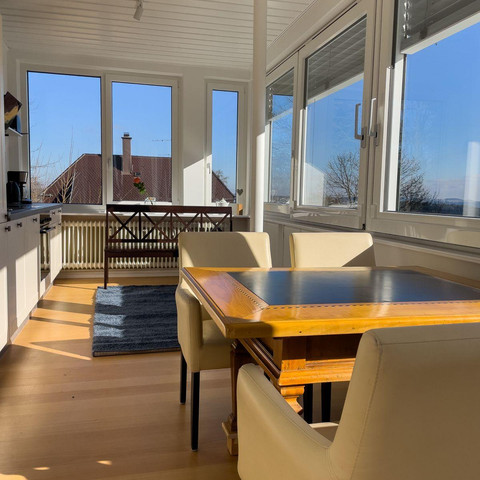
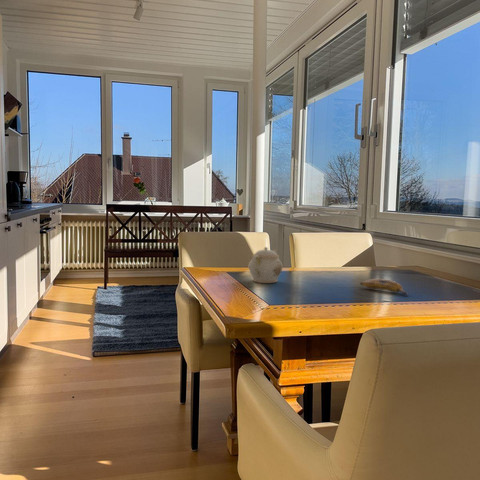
+ banana (385, 285)
+ teapot (264, 264)
